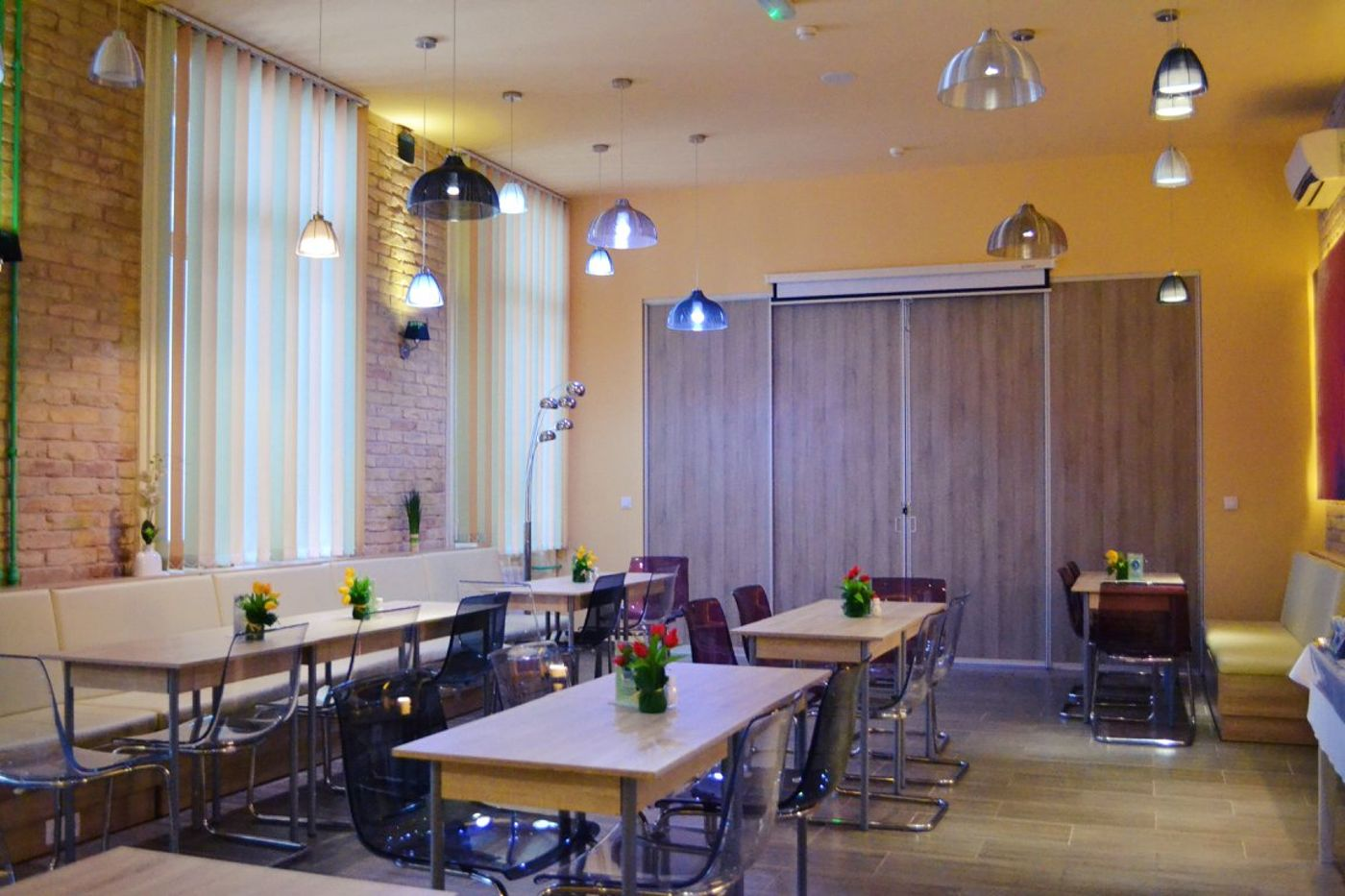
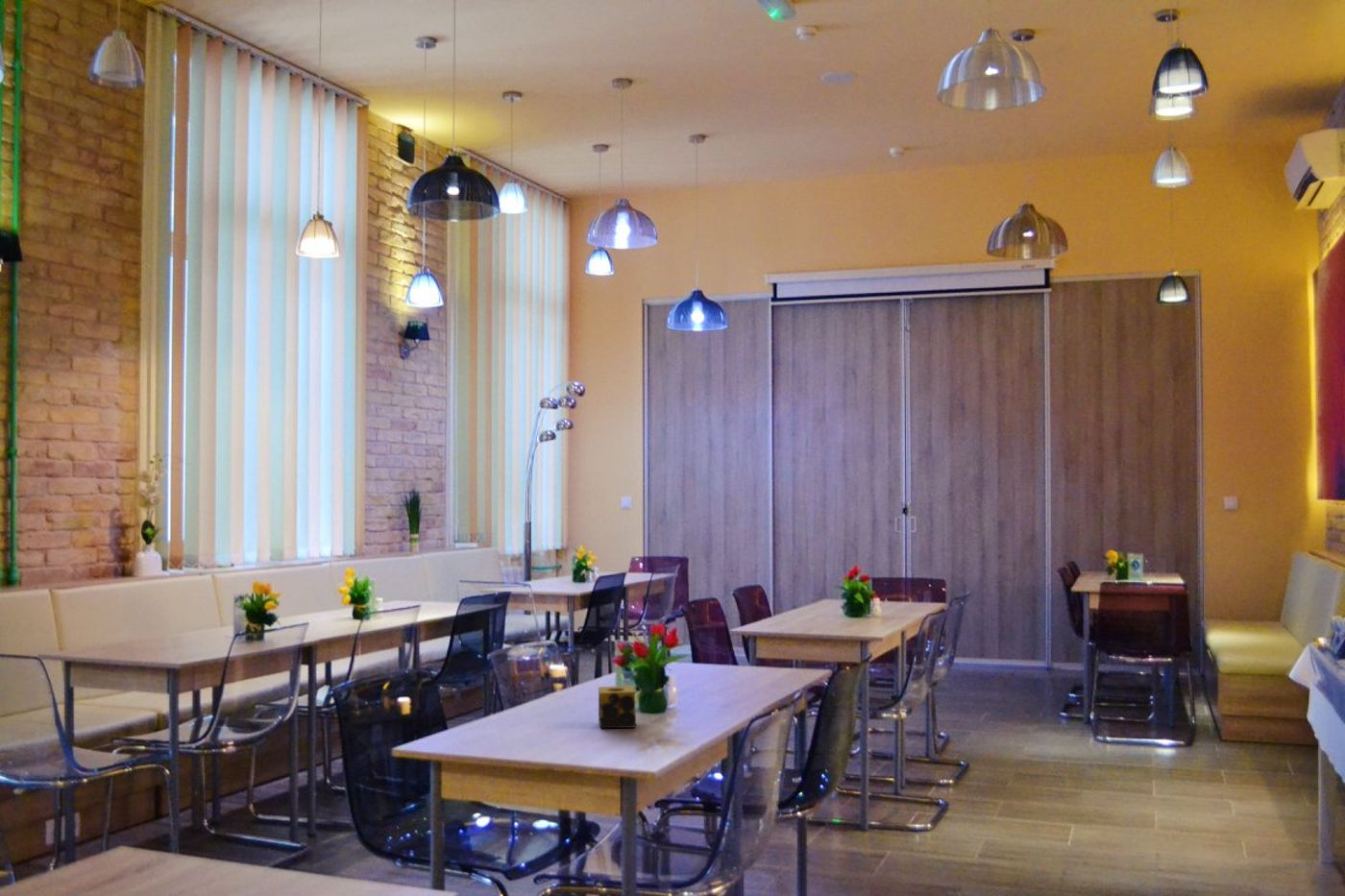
+ candle (617, 707)
